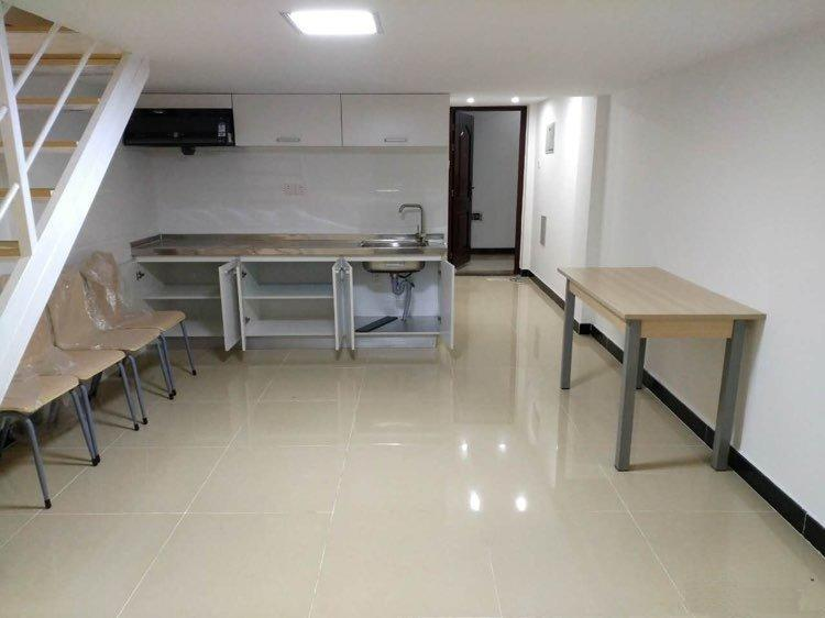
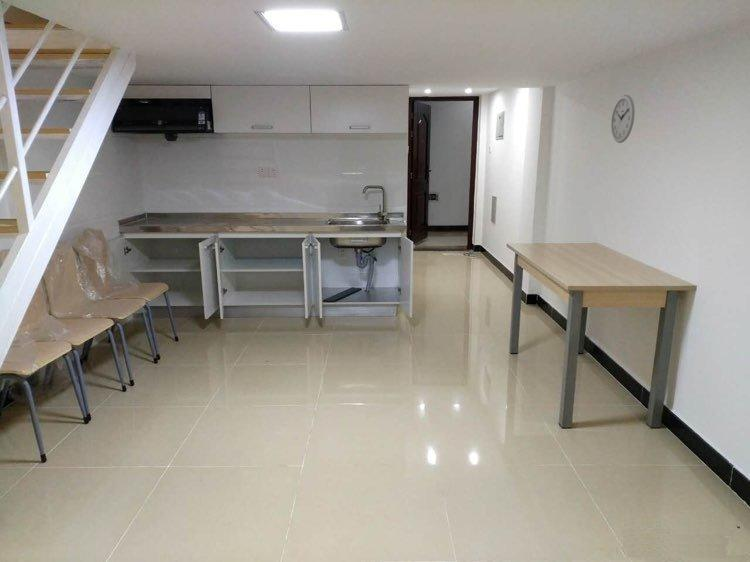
+ wall clock (621, 119)
